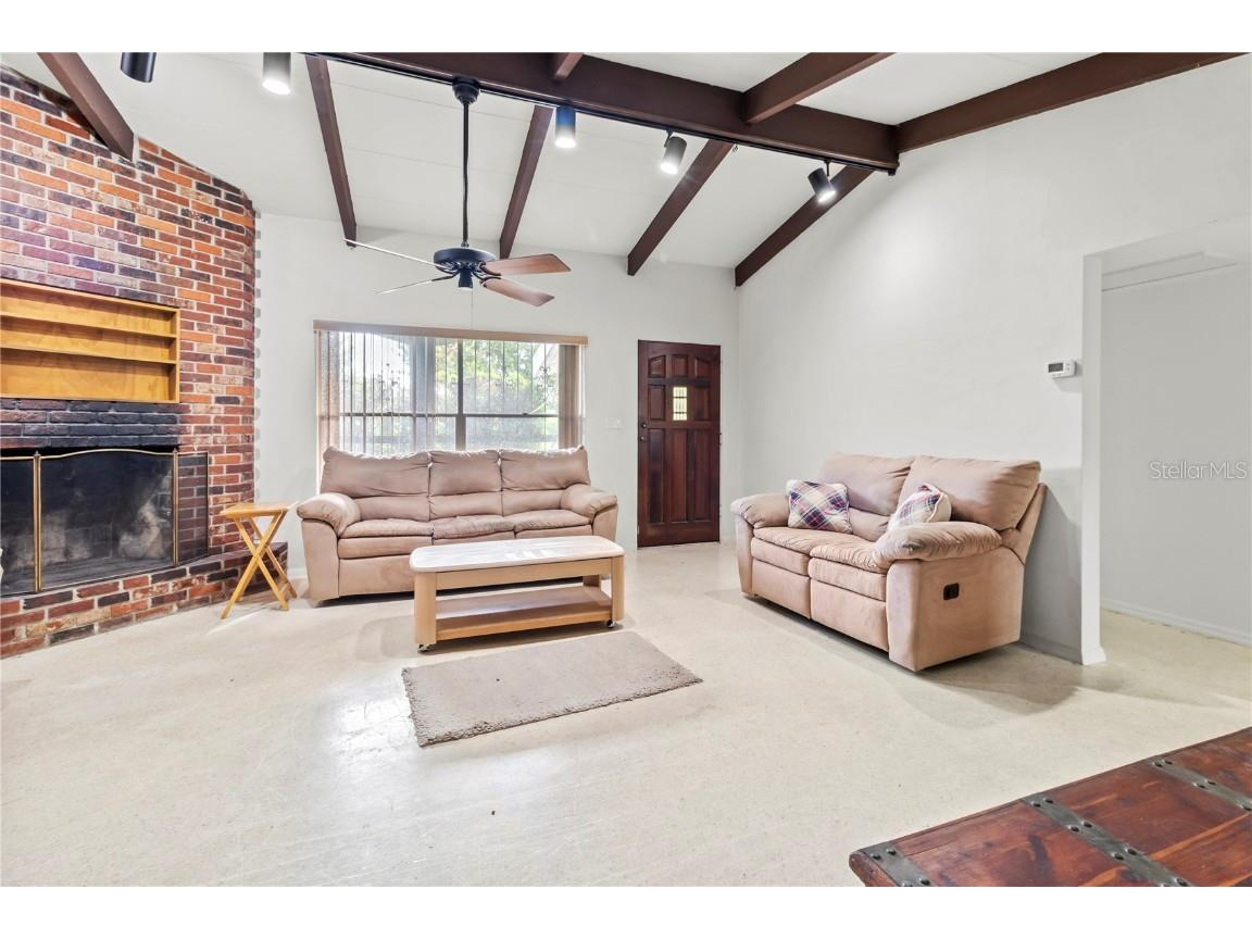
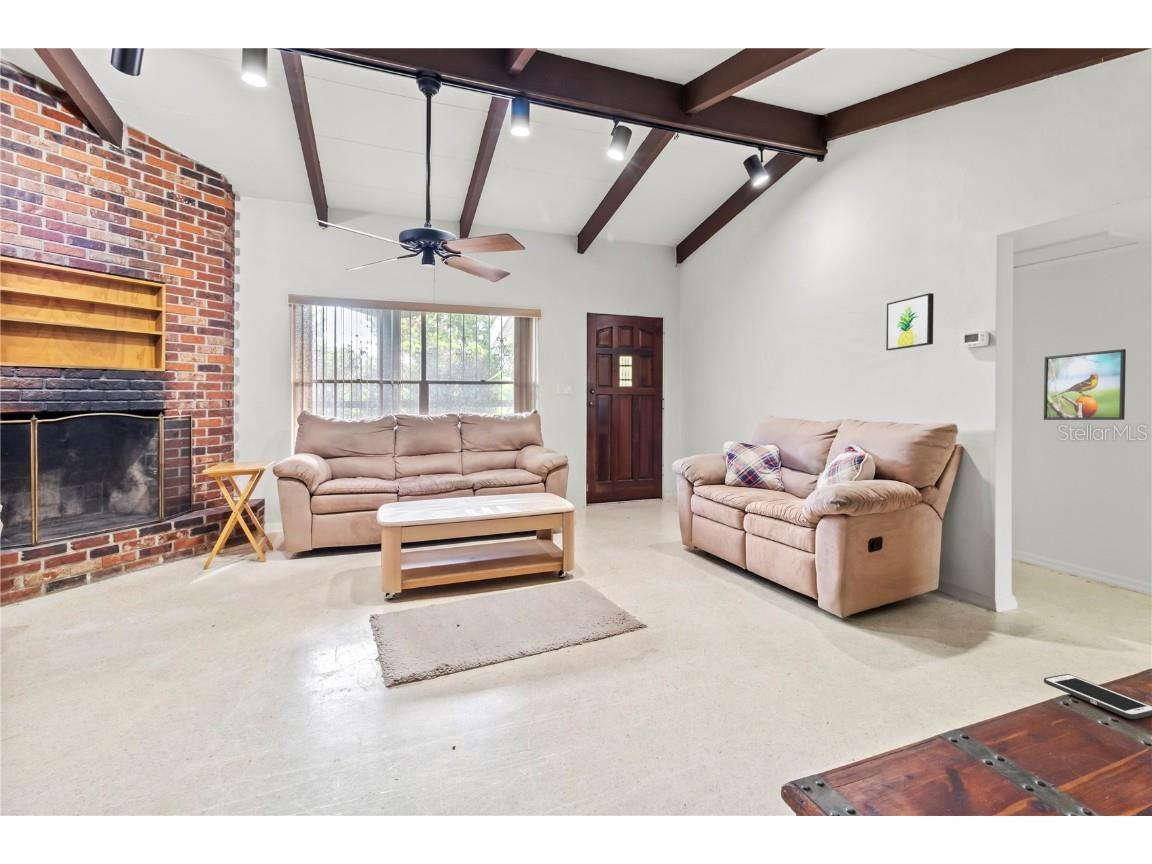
+ cell phone (1097, 695)
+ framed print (1082, 386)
+ wall art (908, 323)
